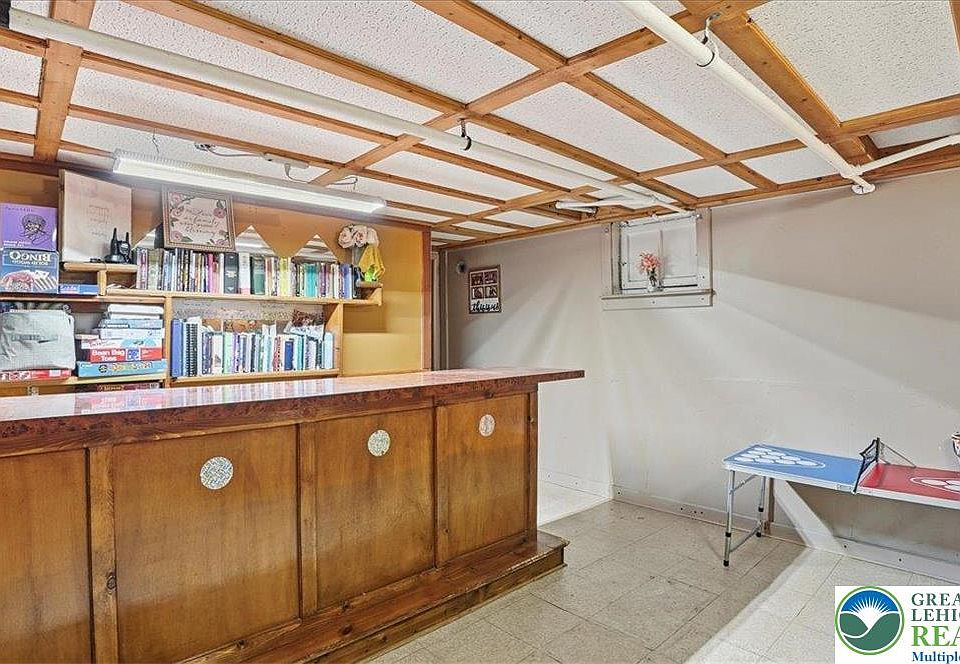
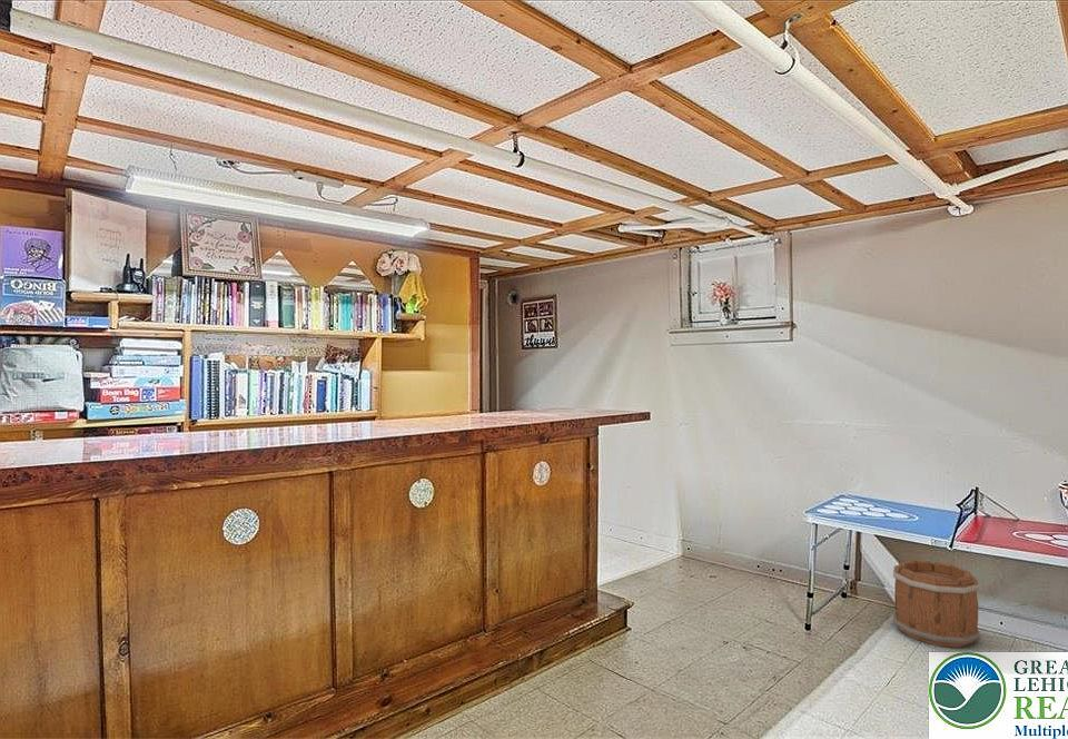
+ bucket (934, 601)
